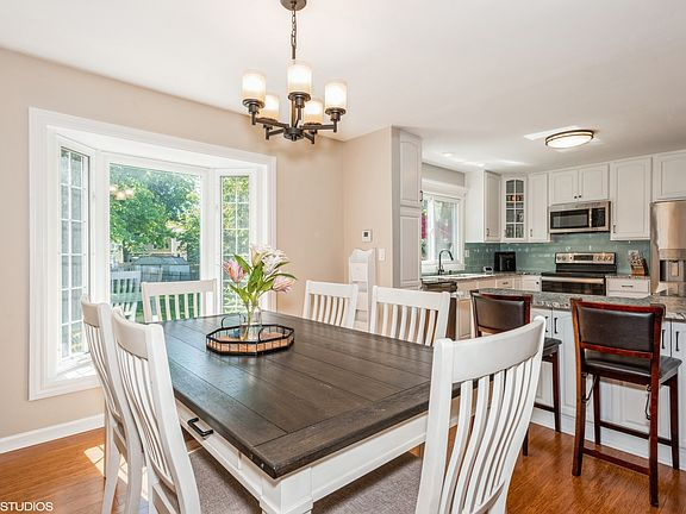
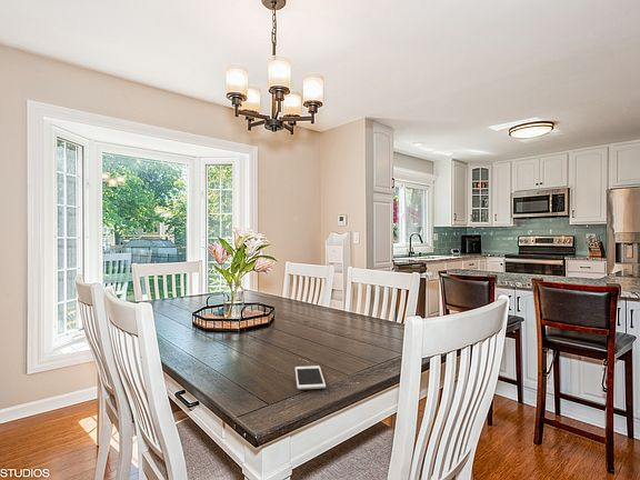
+ cell phone (309, 377)
